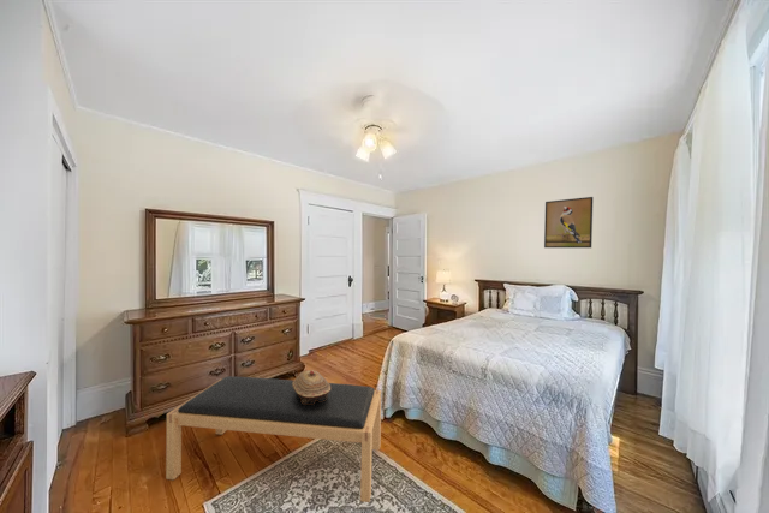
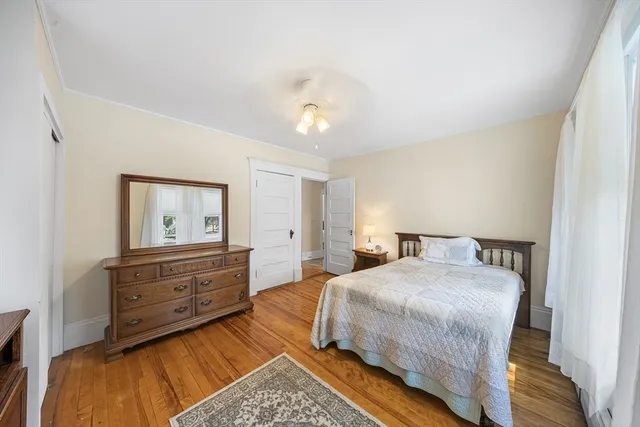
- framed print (567, 223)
- decorative box (311, 382)
- bench (282, 426)
